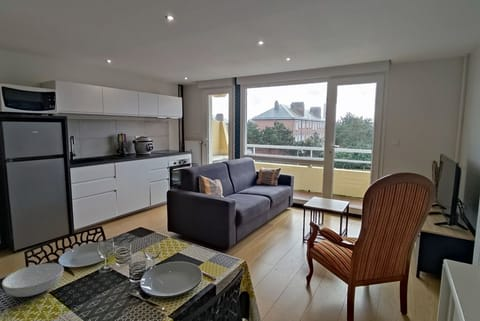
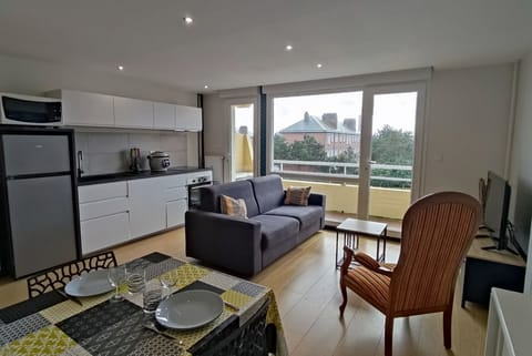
- serving bowl (34, 281)
